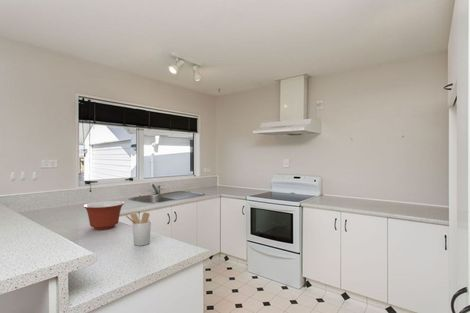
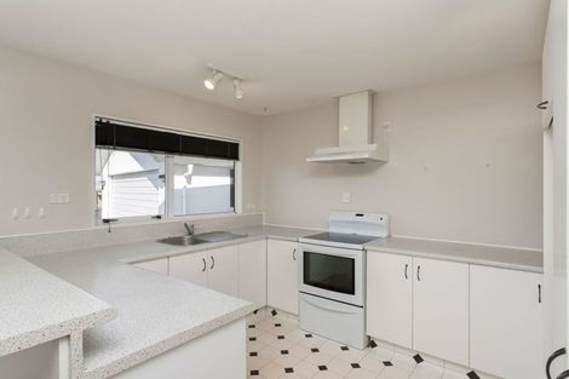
- utensil holder (137, 227)
- mixing bowl (104, 215)
